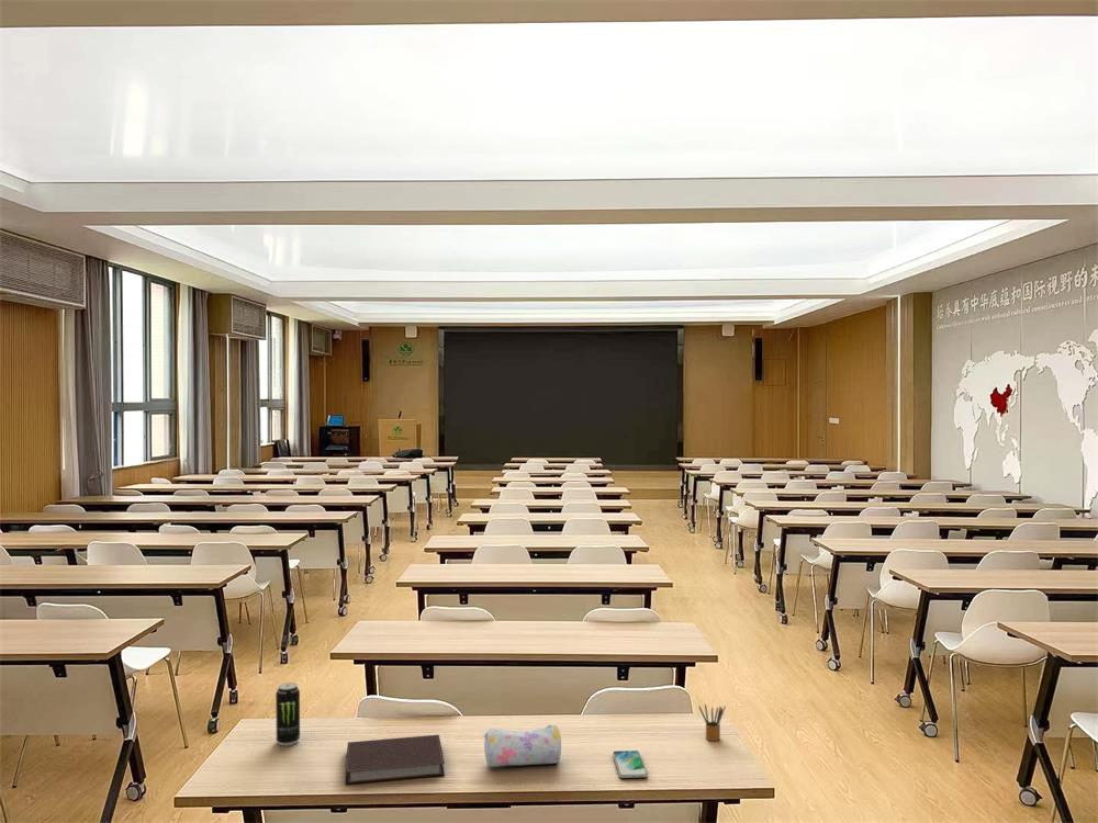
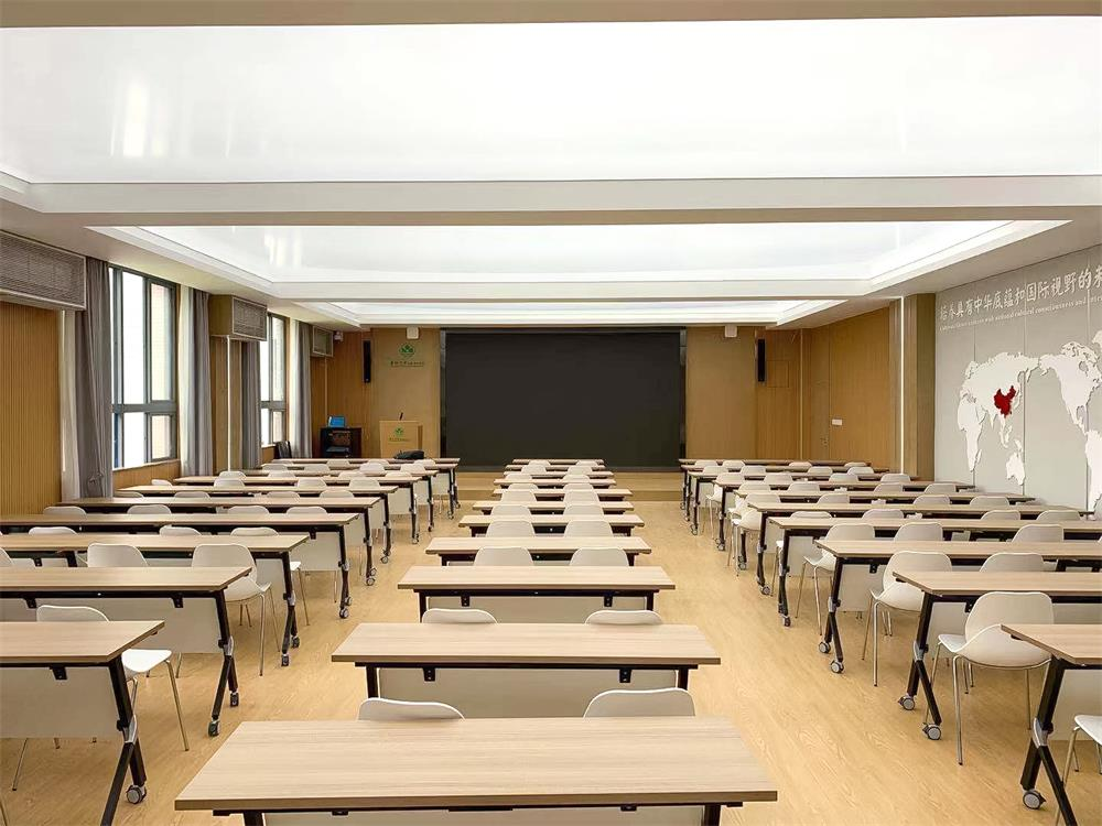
- pencil case (523, 745)
- smartphone (629, 764)
- pencil box (712, 721)
- beverage can (288, 713)
- notebook (394, 757)
